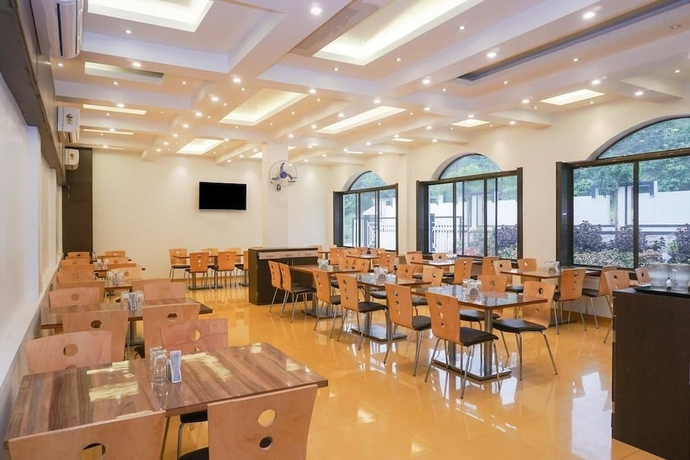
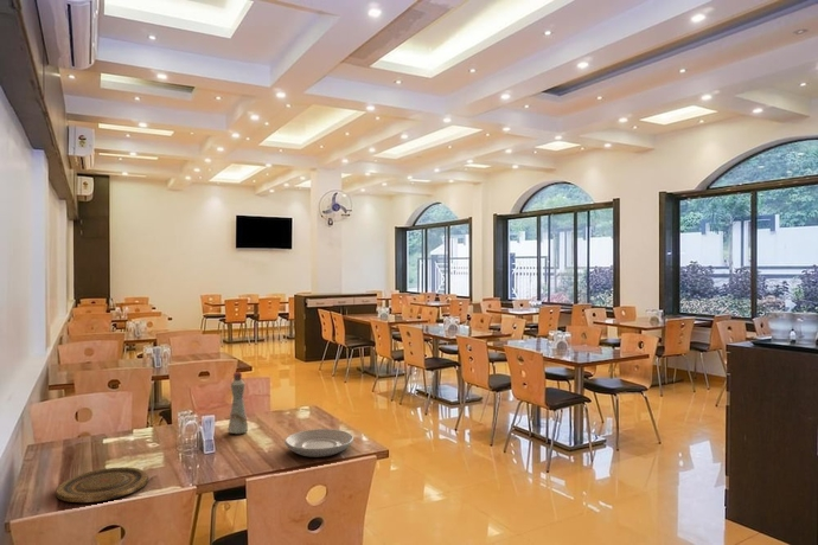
+ bottle (237, 402)
+ plate (319, 443)
+ plate (103, 483)
